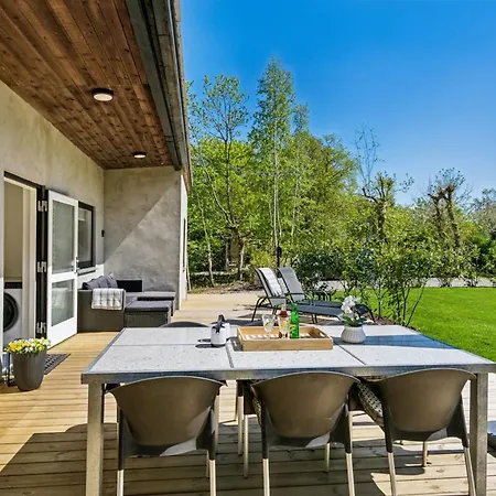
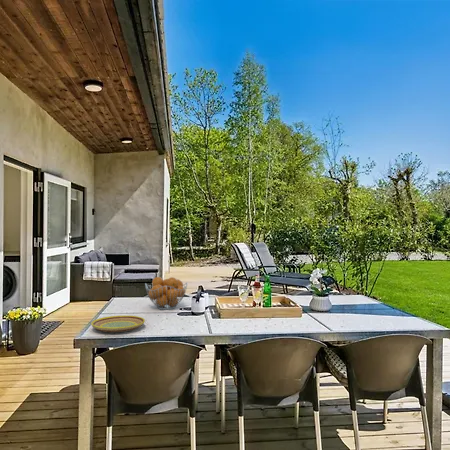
+ plate (118, 324)
+ fruit basket (166, 292)
